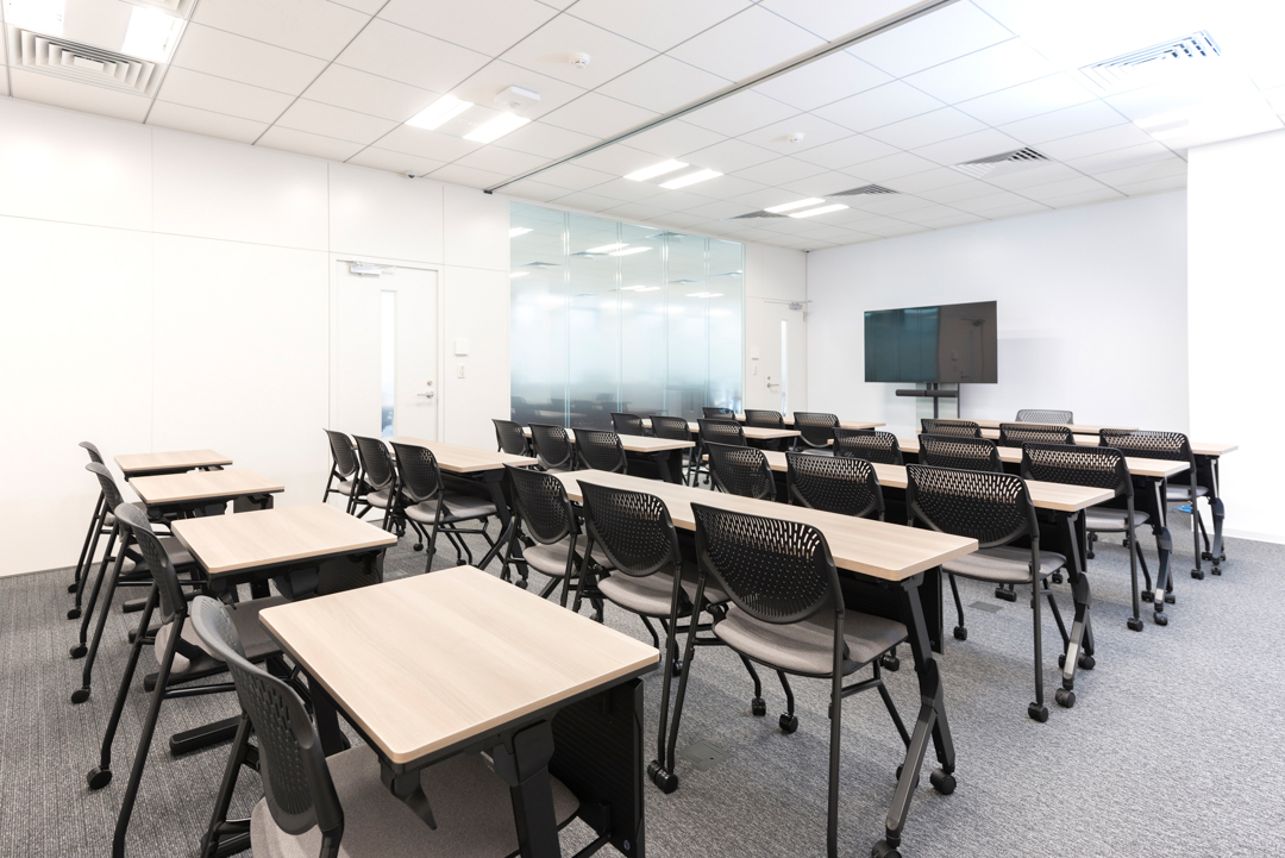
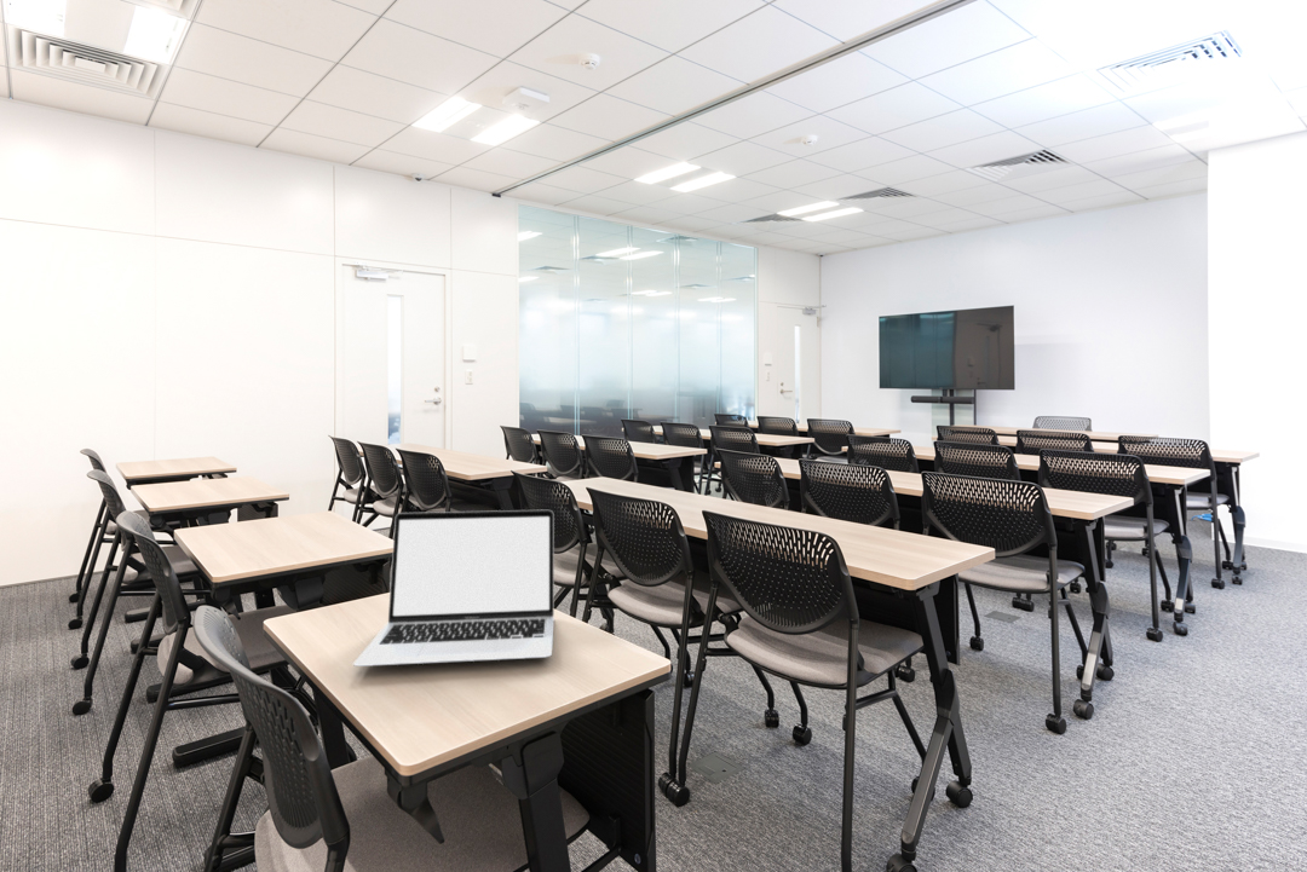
+ laptop (466, 579)
